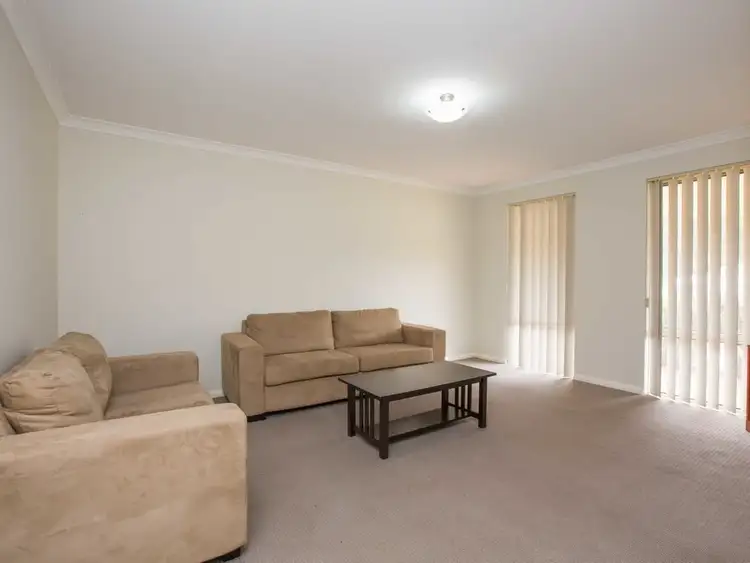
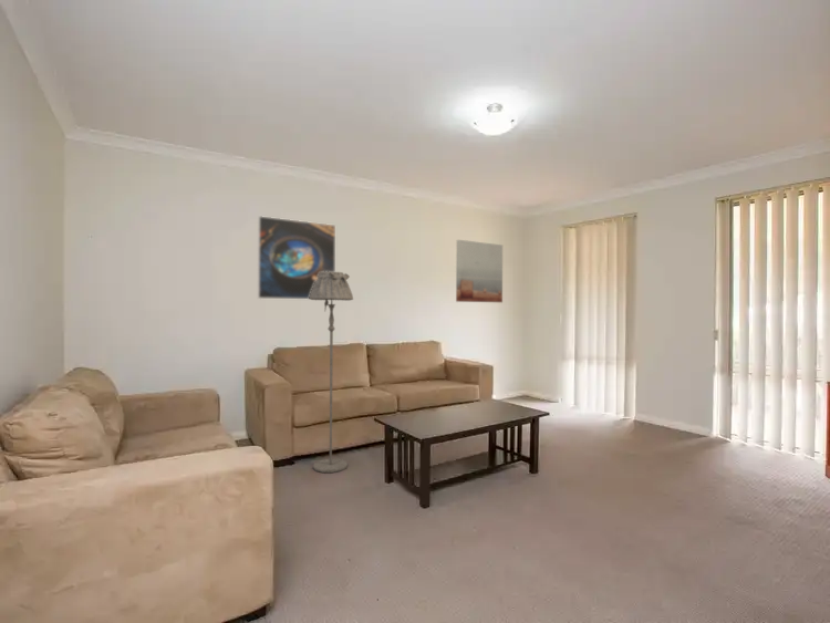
+ wall art (479, 272)
+ floor lamp (331, 368)
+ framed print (298, 260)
